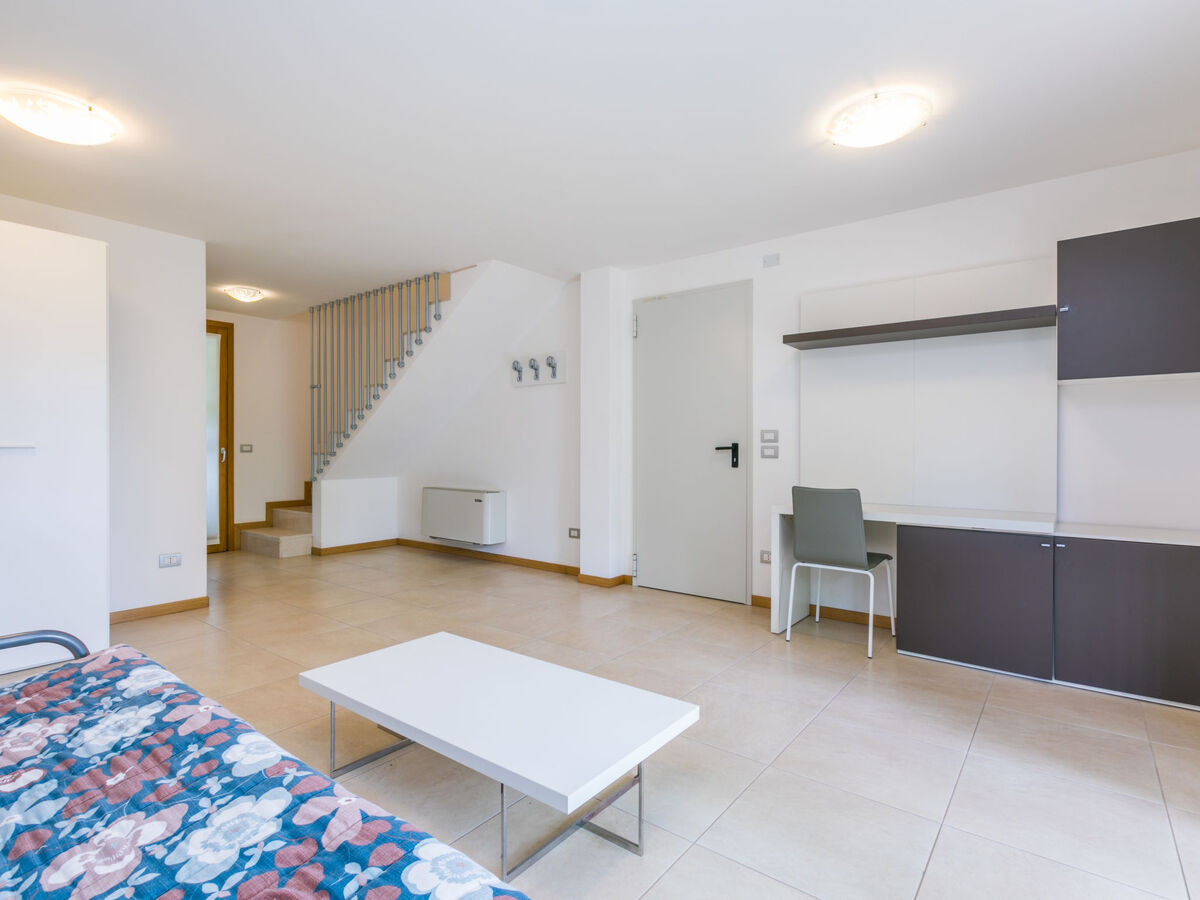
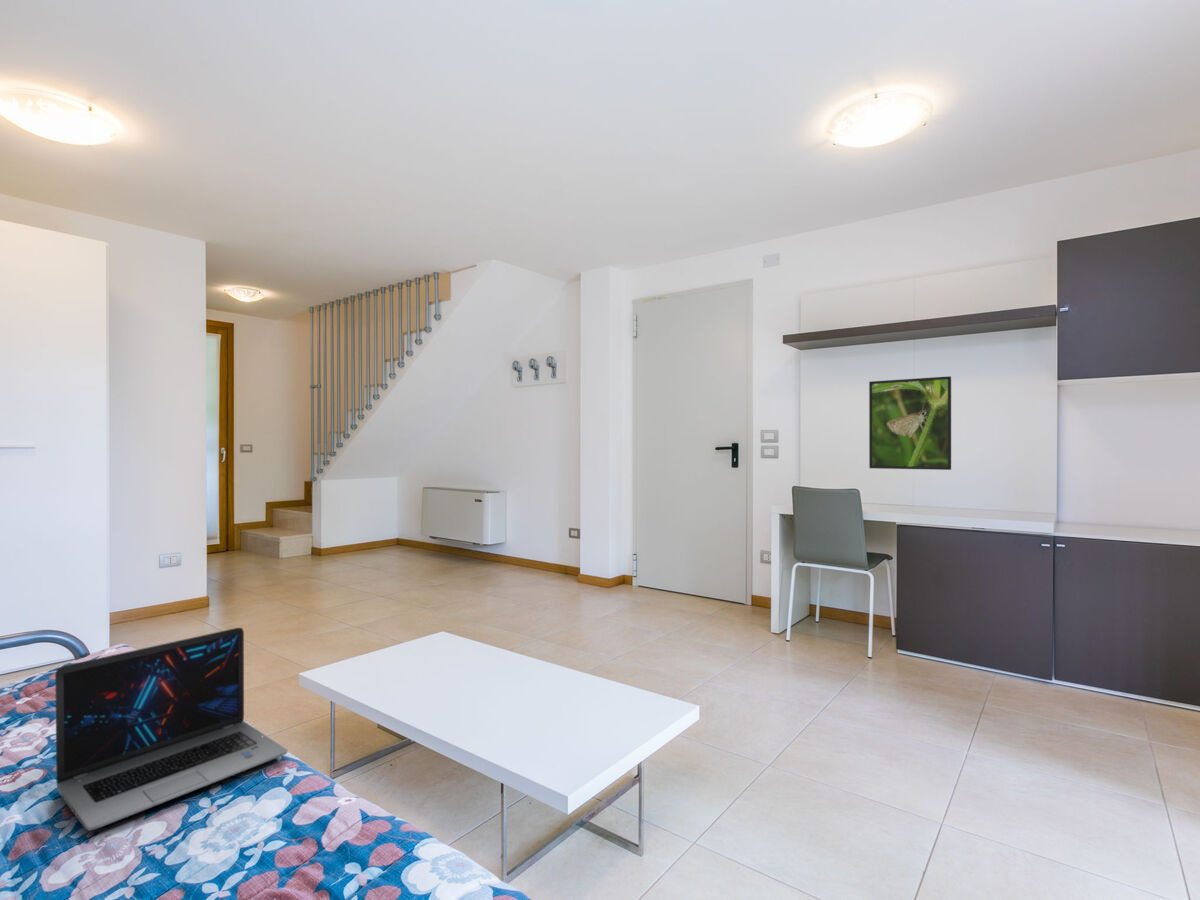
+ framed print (908, 424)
+ laptop (177, 715)
